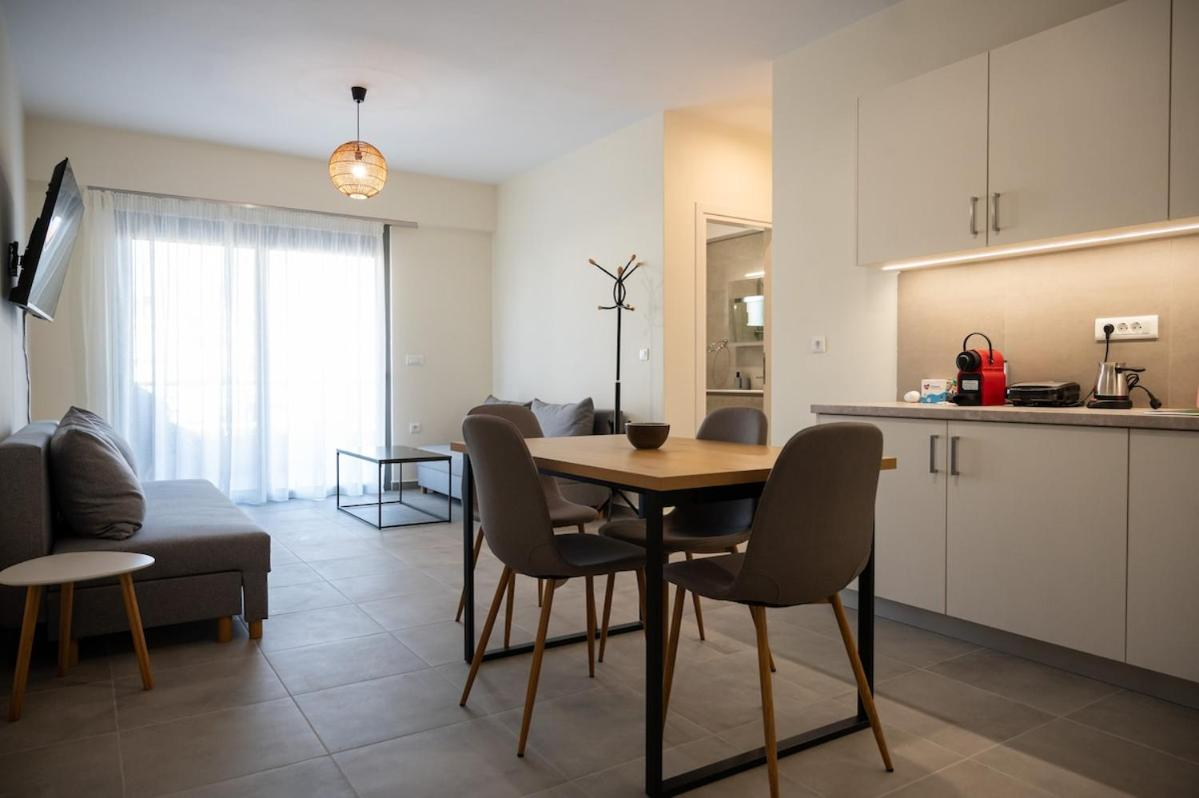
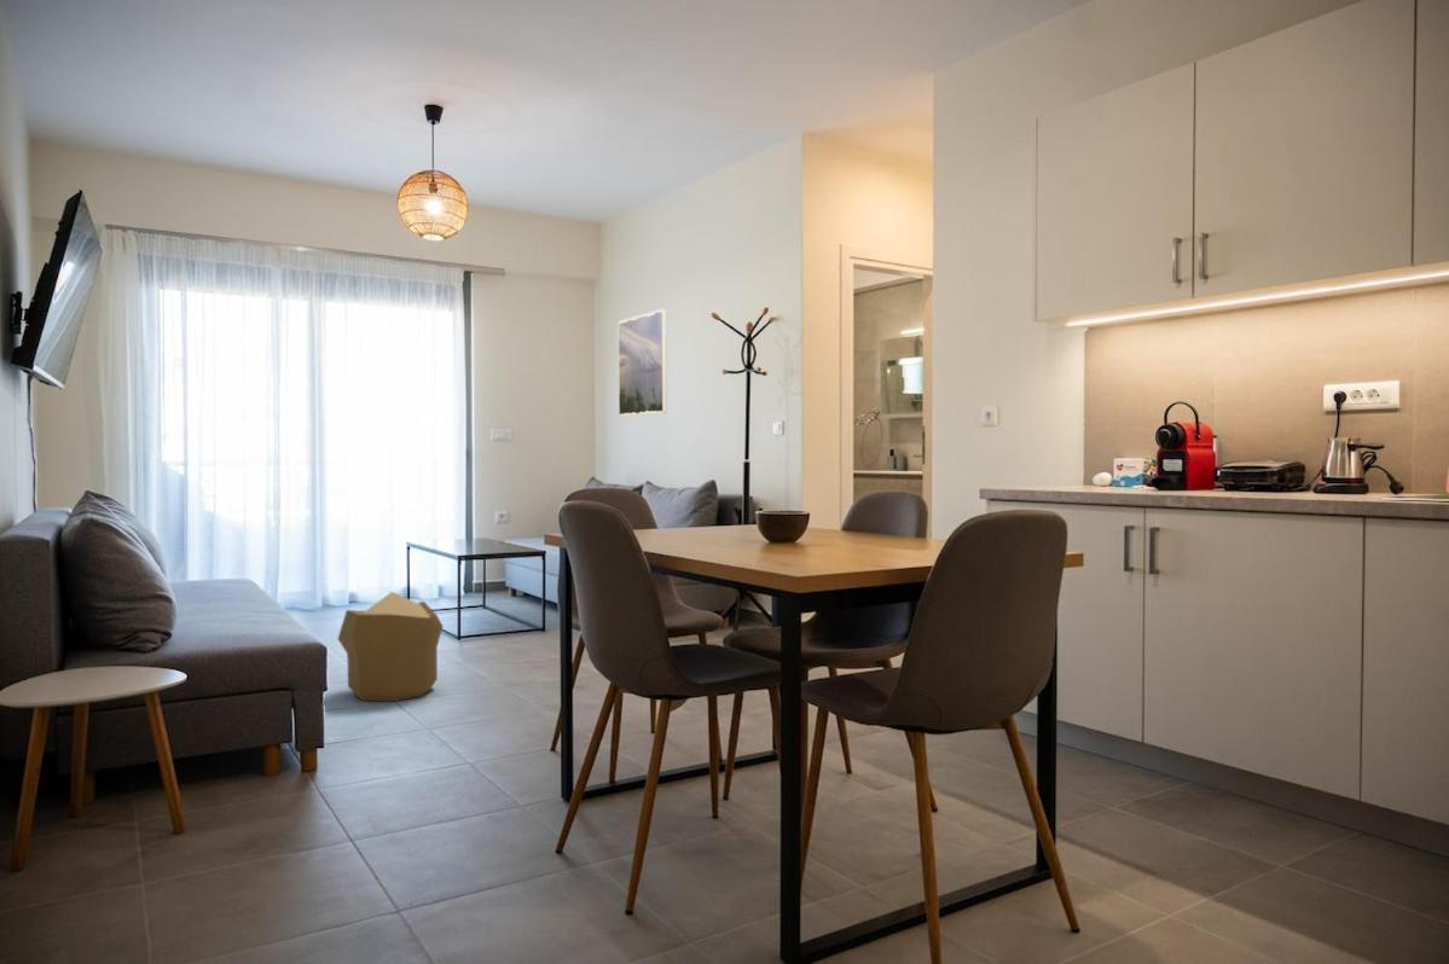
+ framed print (641, 365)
+ pouf (392, 641)
